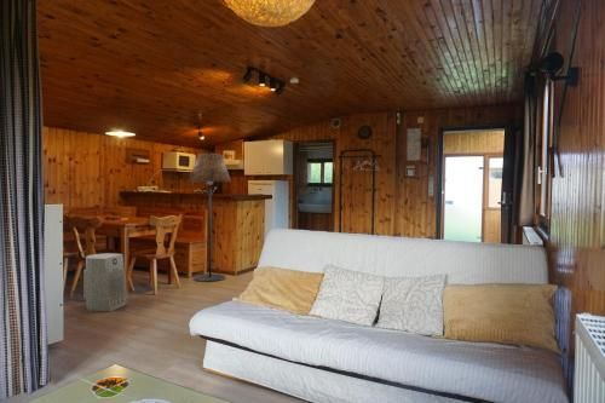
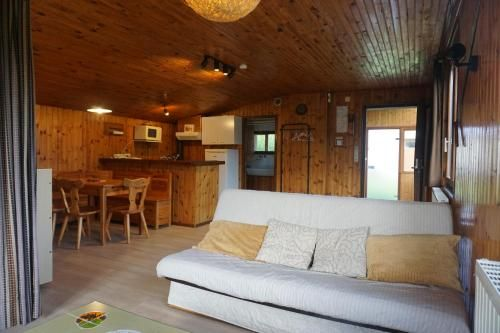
- floor lamp (209, 217)
- fan (103, 281)
